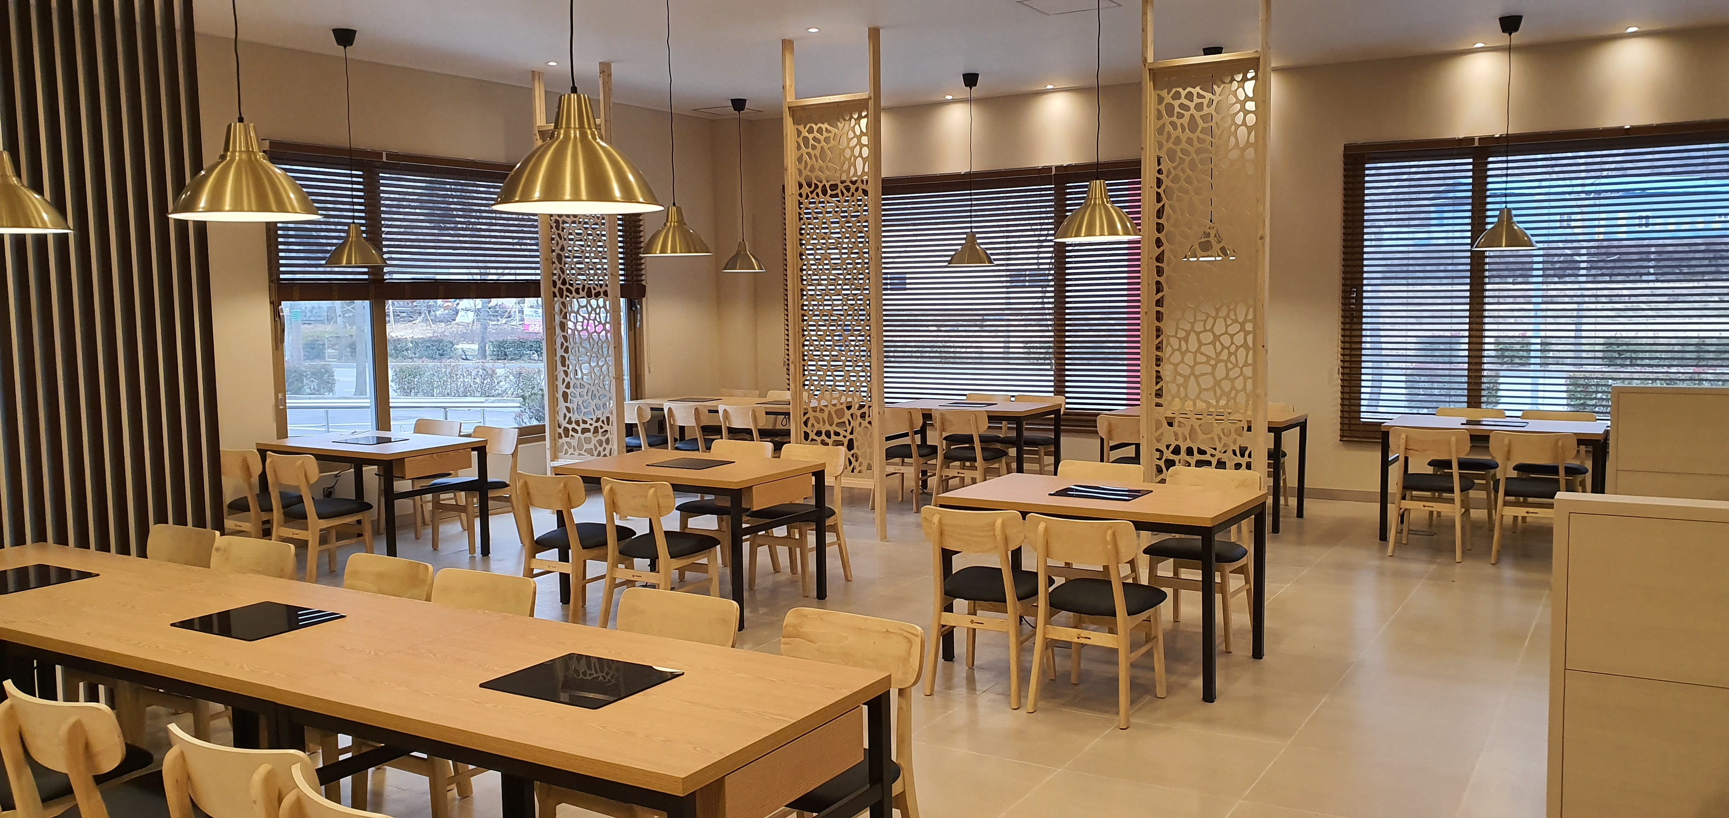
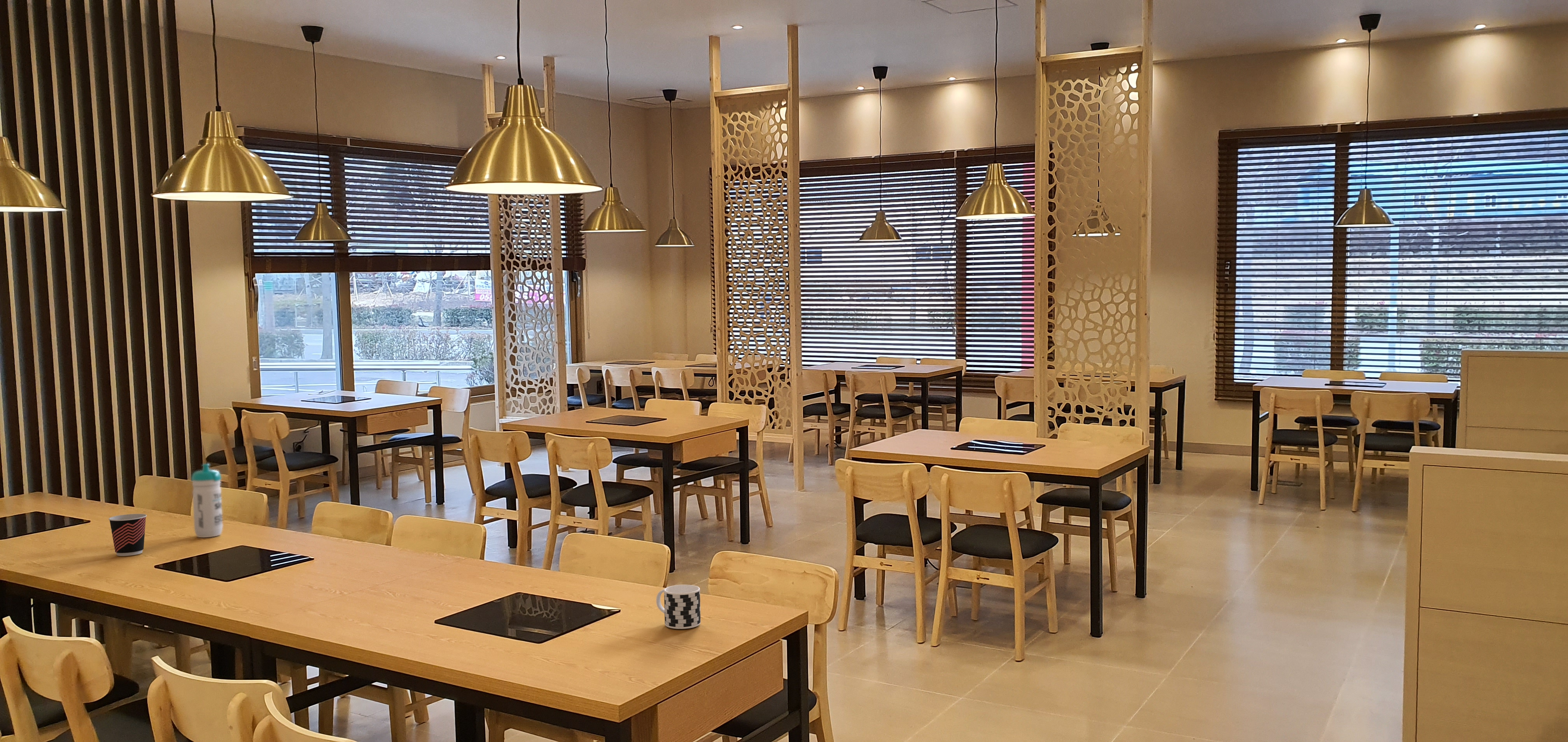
+ water bottle (207, 500)
+ cup (677, 606)
+ cup (129, 535)
